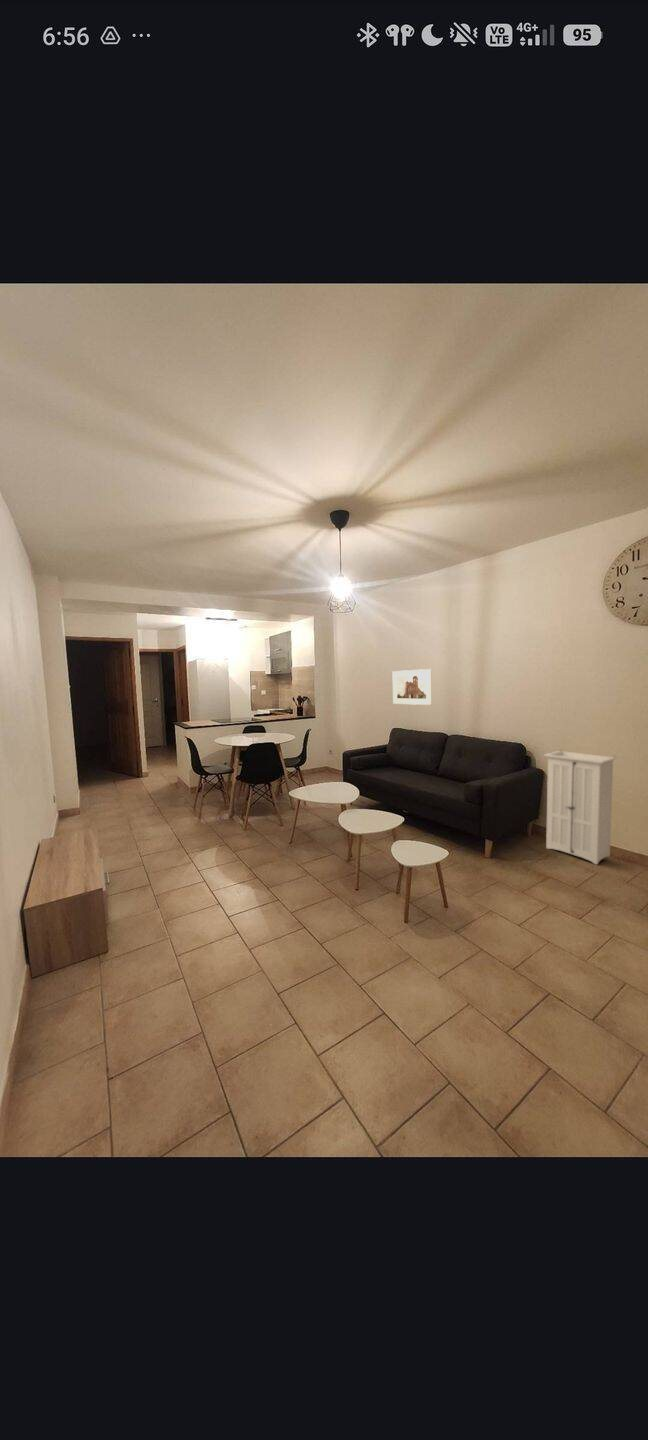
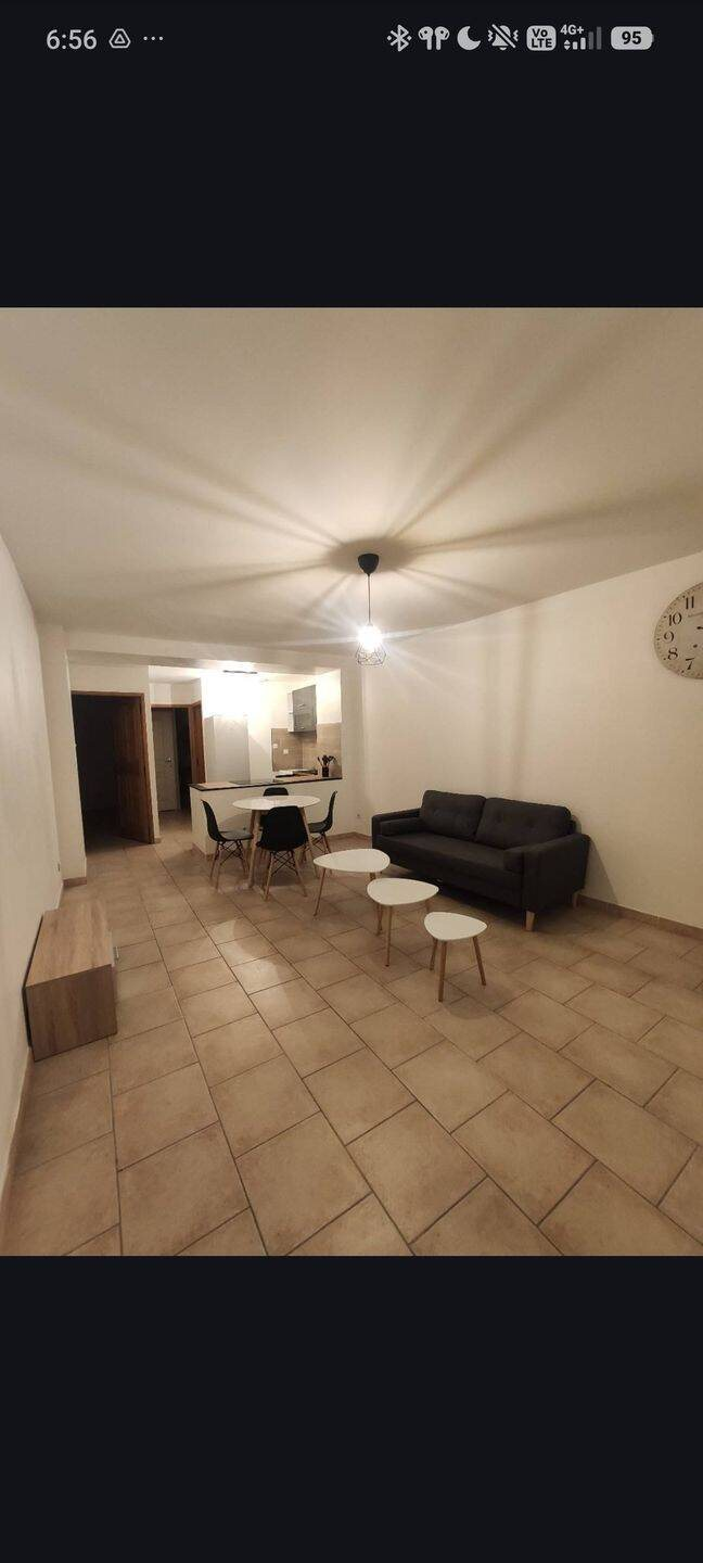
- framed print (411, 687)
- storage cabinet (577, 804)
